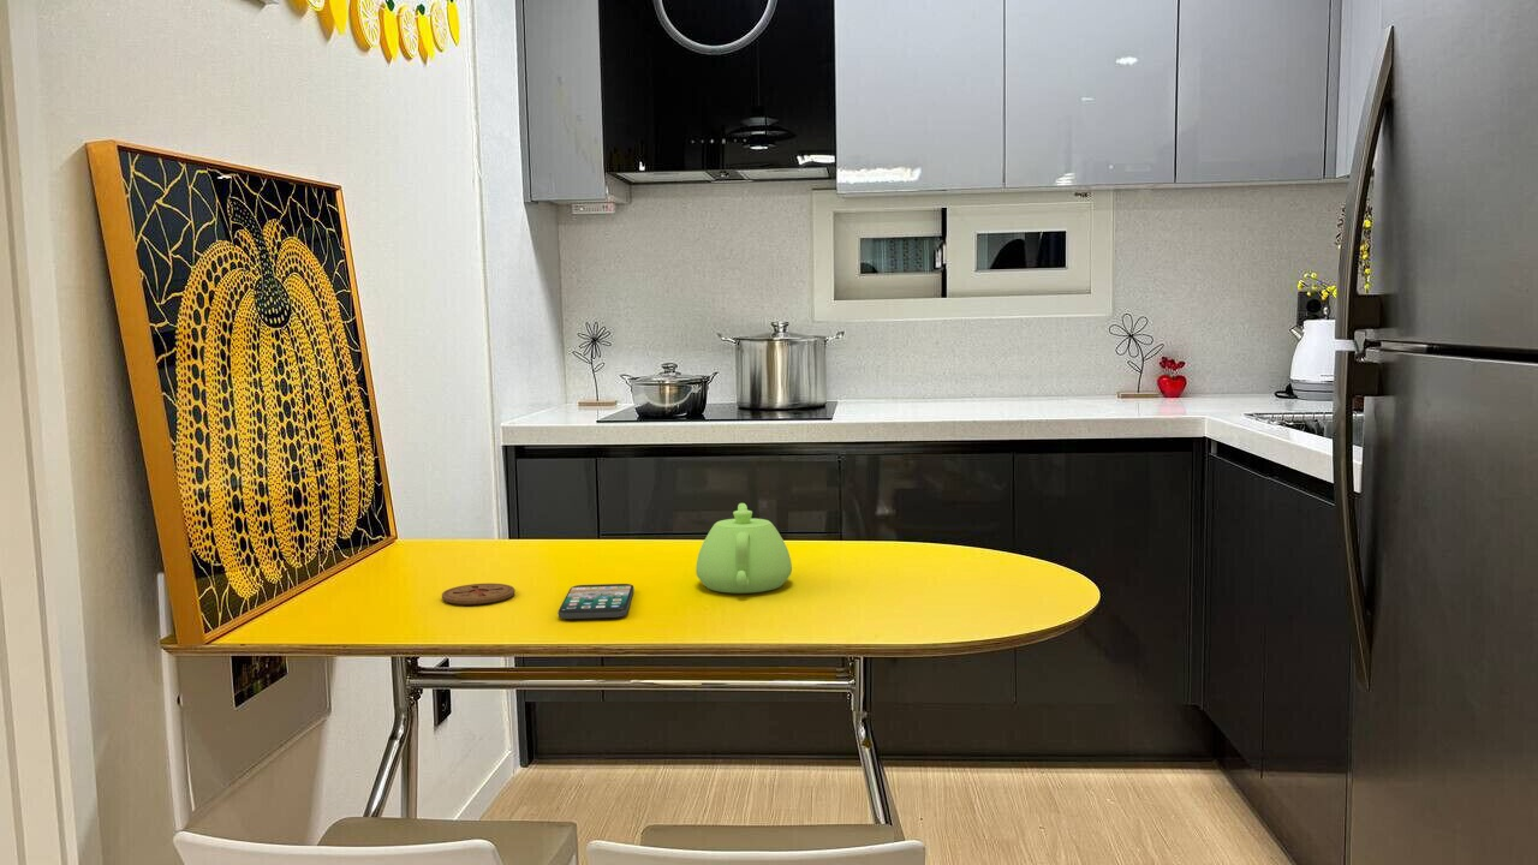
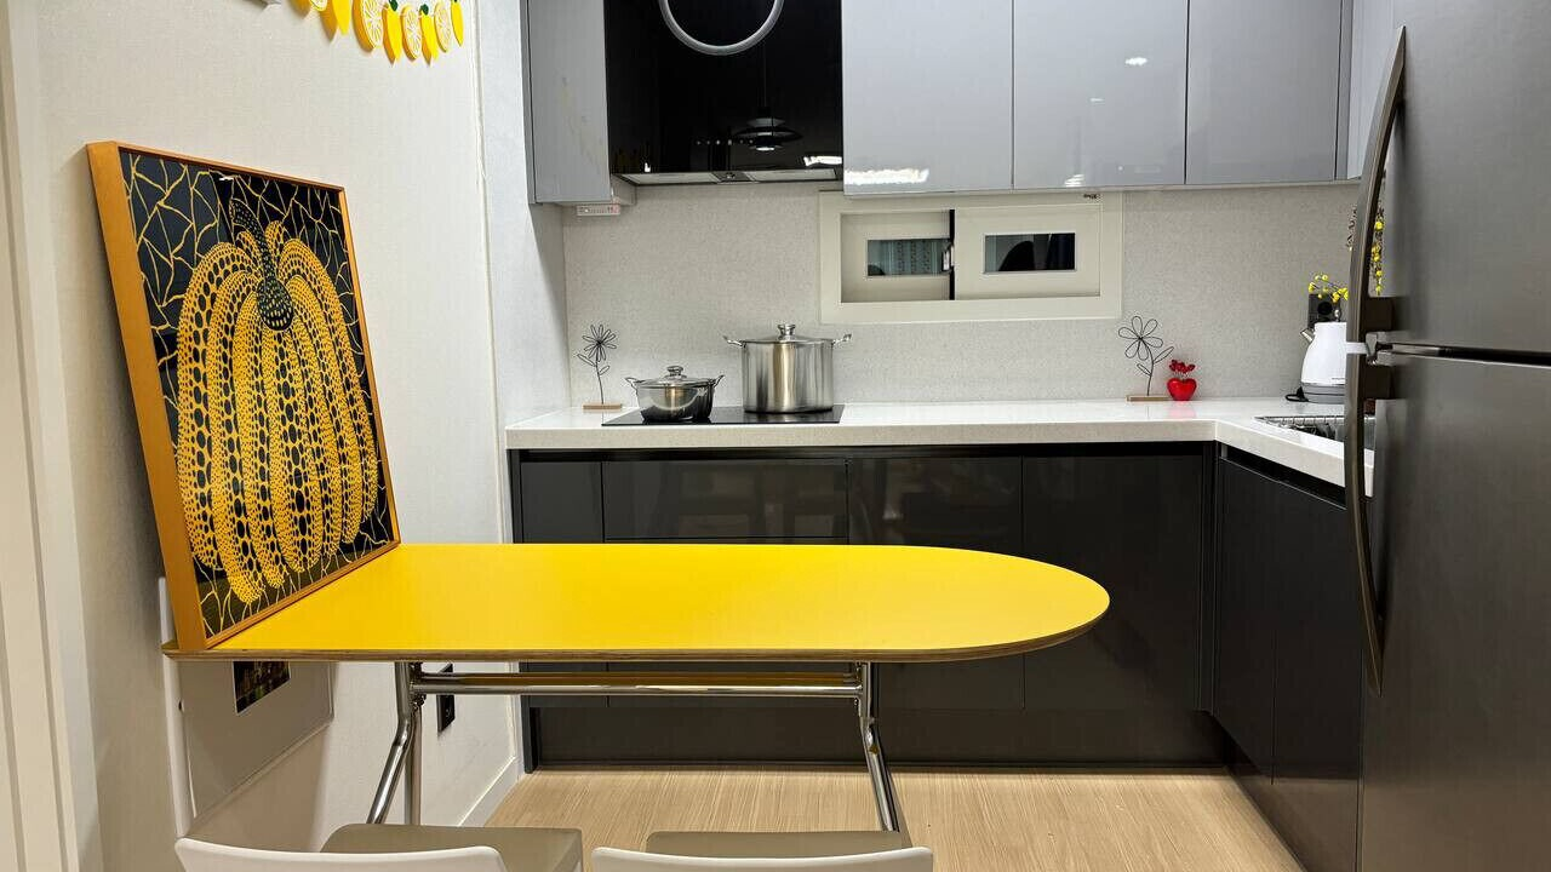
- coaster (478, 592)
- smartphone (597, 599)
- teapot (743, 545)
